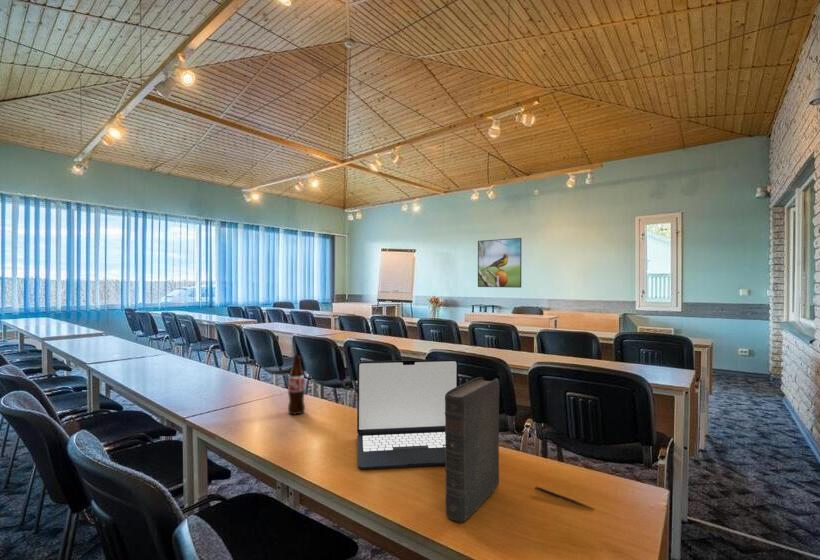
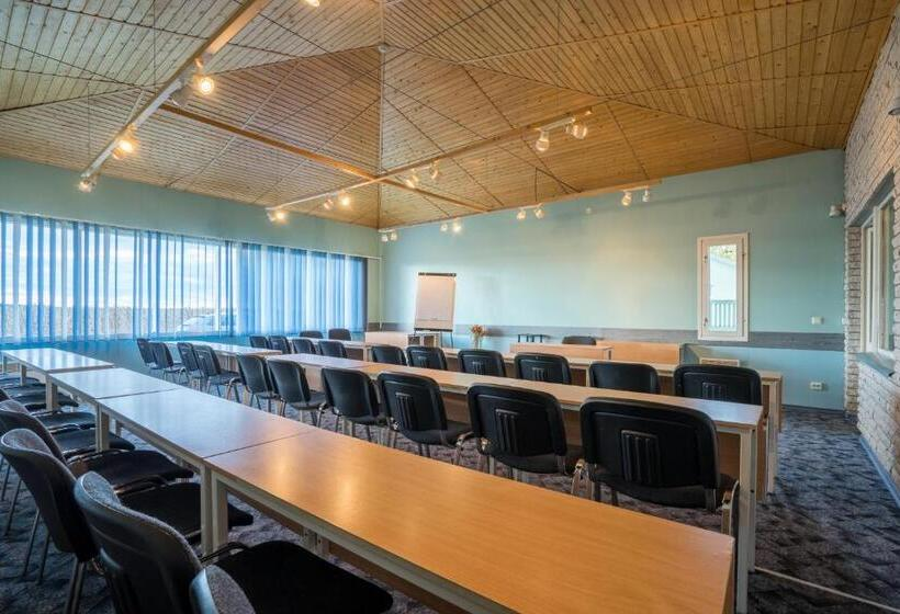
- book (472, 443)
- laptop (413, 408)
- pen (563, 497)
- bottle (296, 384)
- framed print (498, 263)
